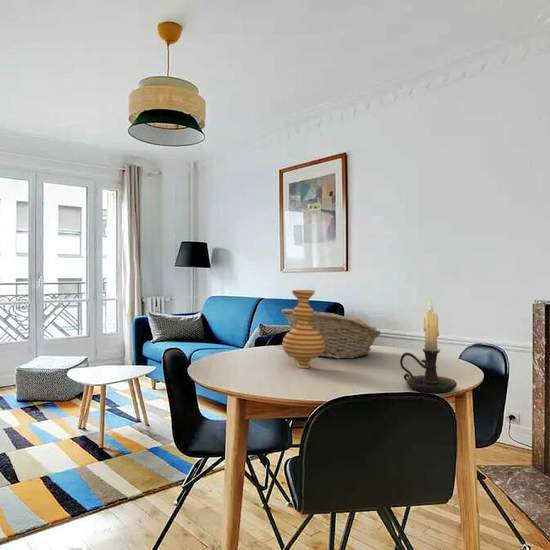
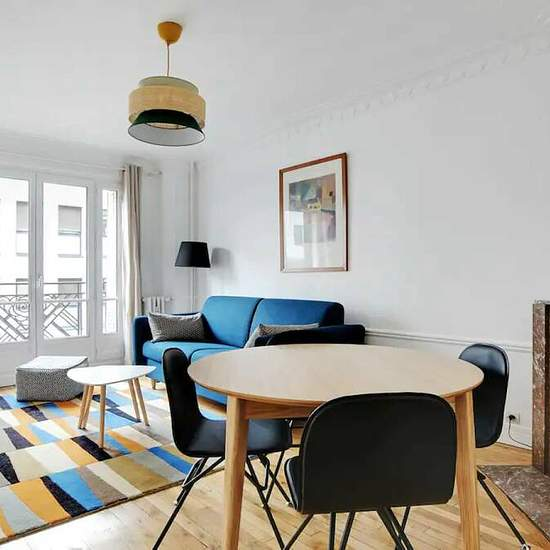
- candle holder (425, 342)
- fruit basket (329, 330)
- vase (303, 328)
